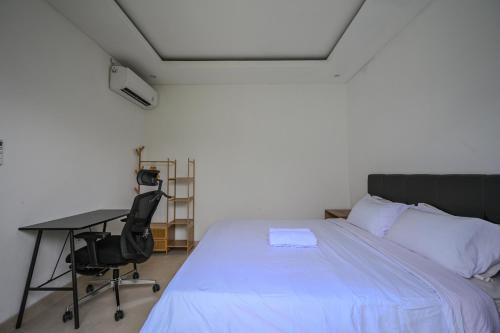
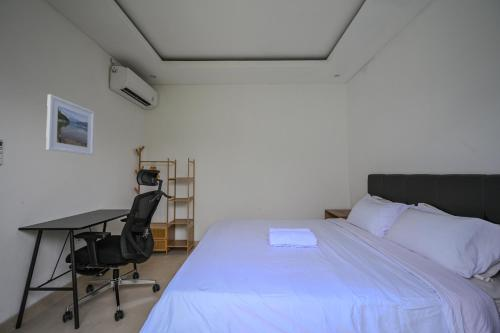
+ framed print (73, 128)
